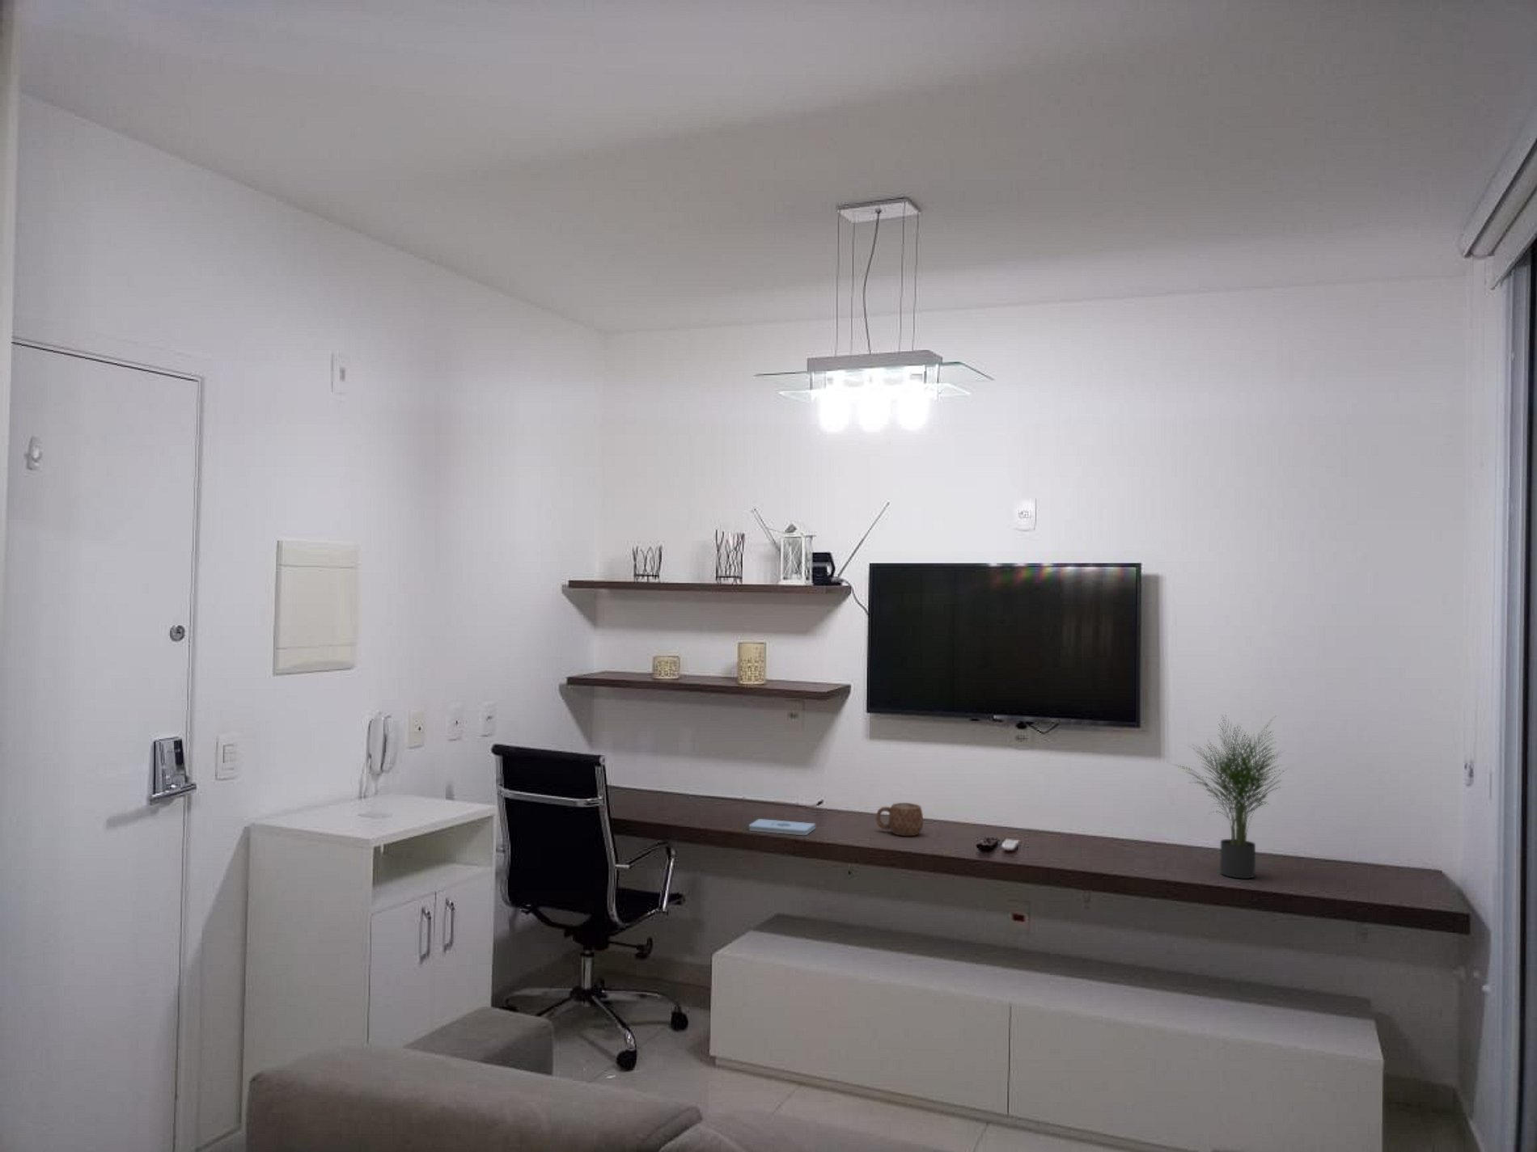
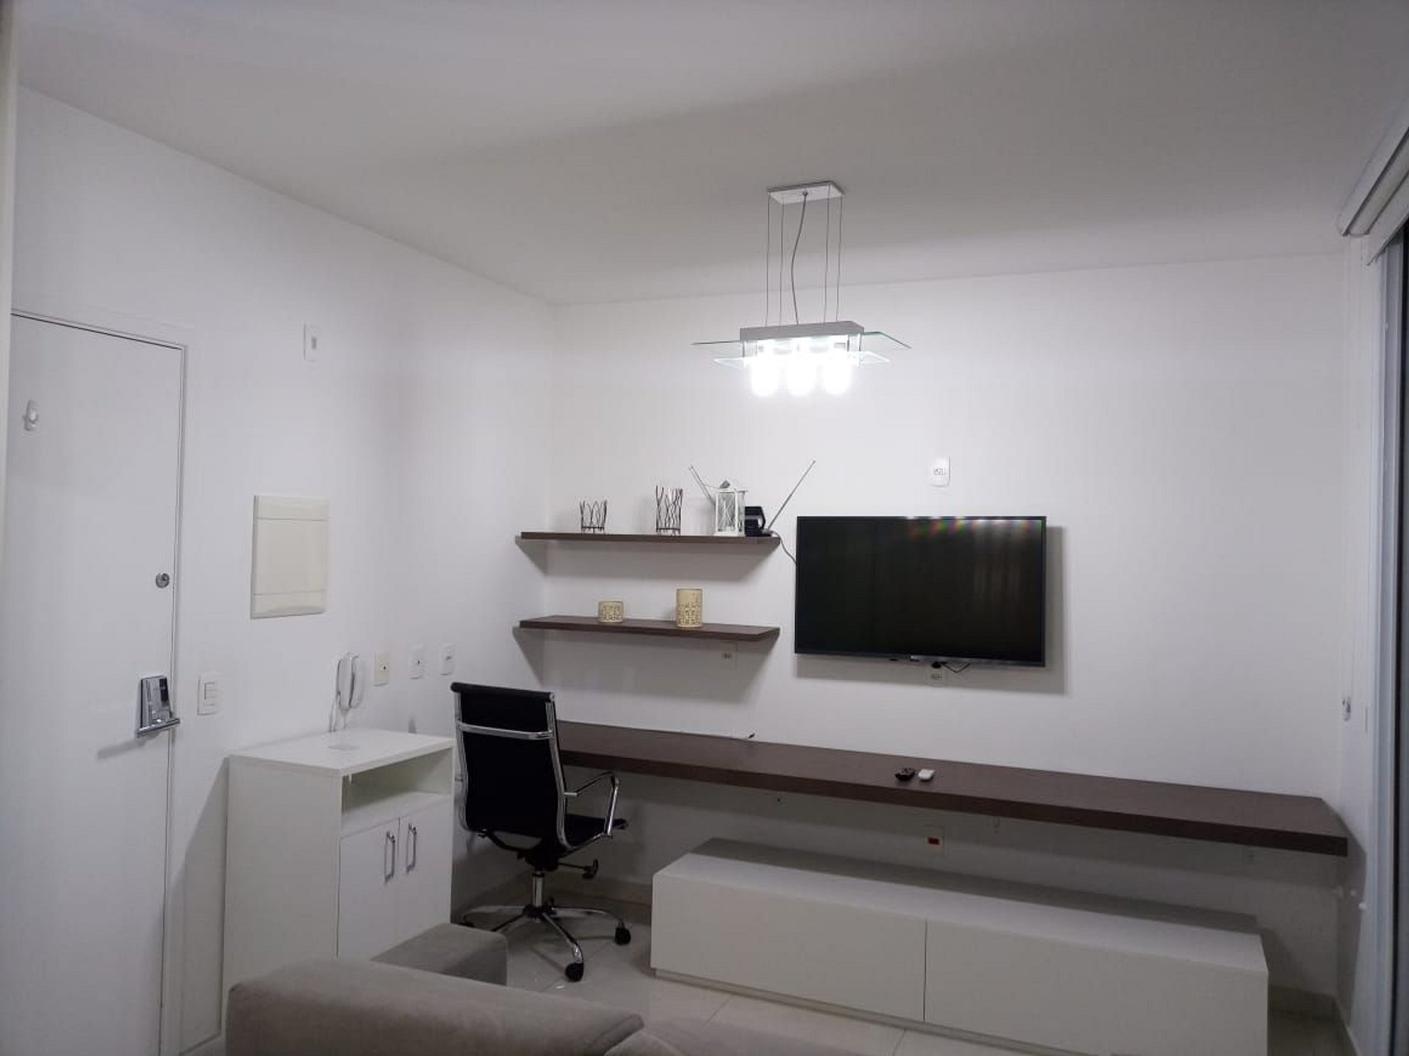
- potted plant (1228, 793)
- mug (899, 818)
- notepad (782, 826)
